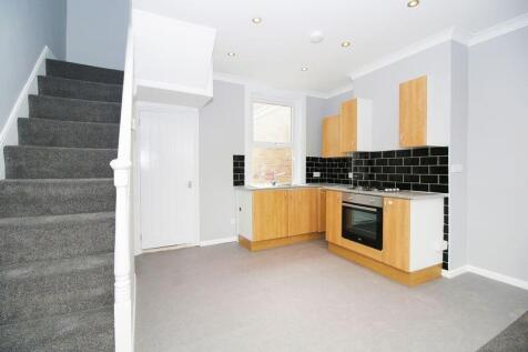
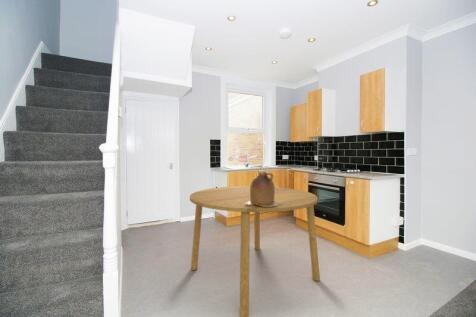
+ dining table (254, 232)
+ ceramic jug (262, 187)
